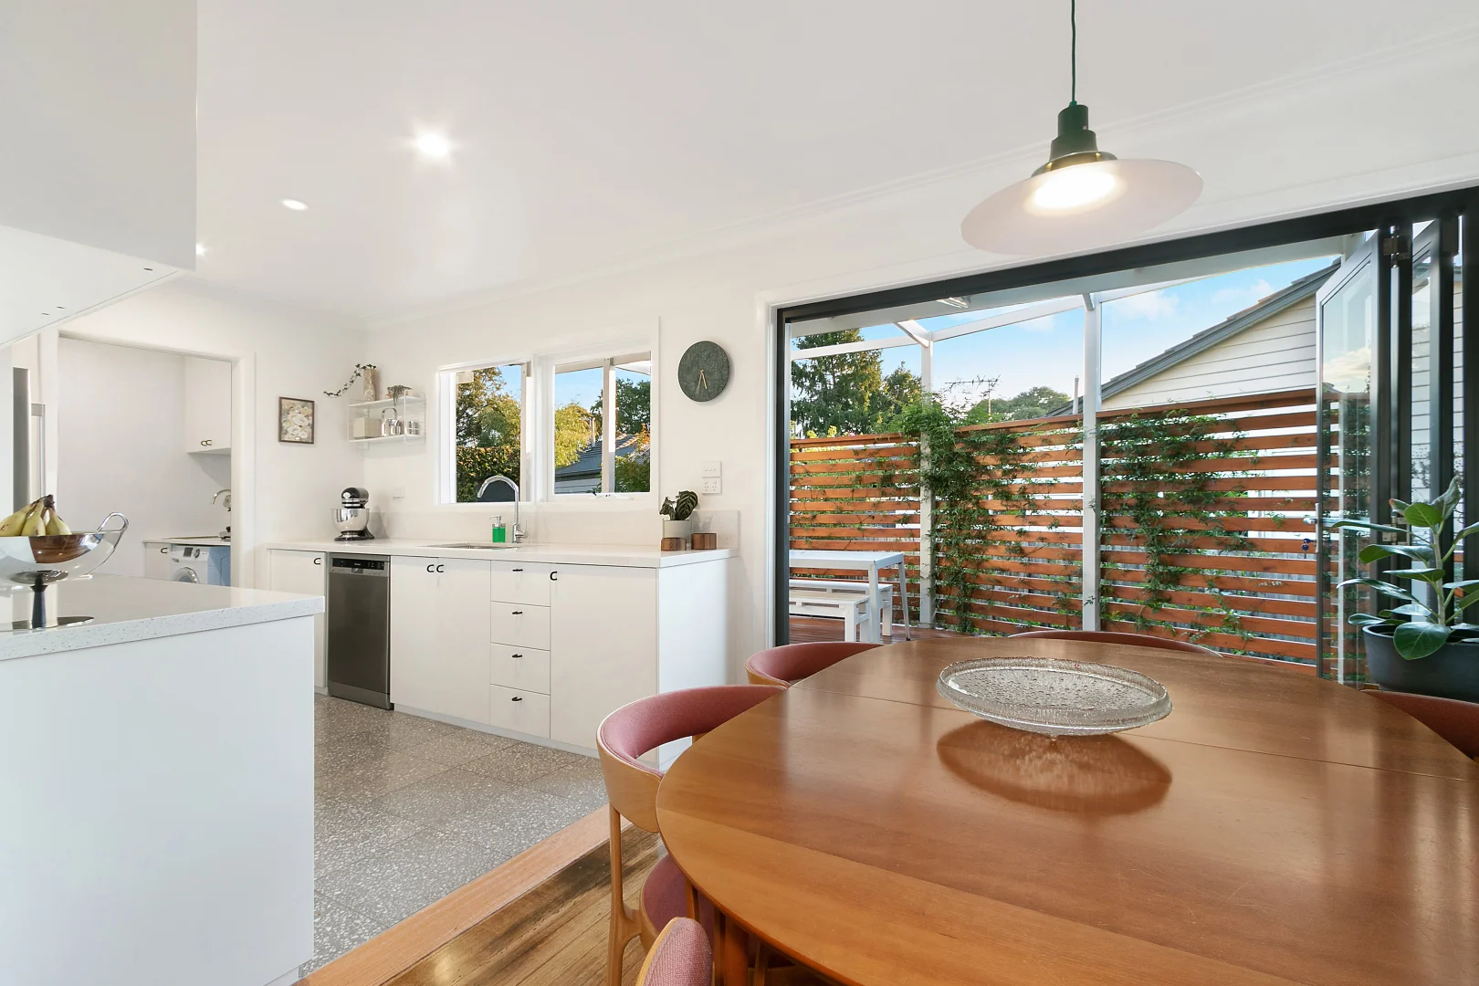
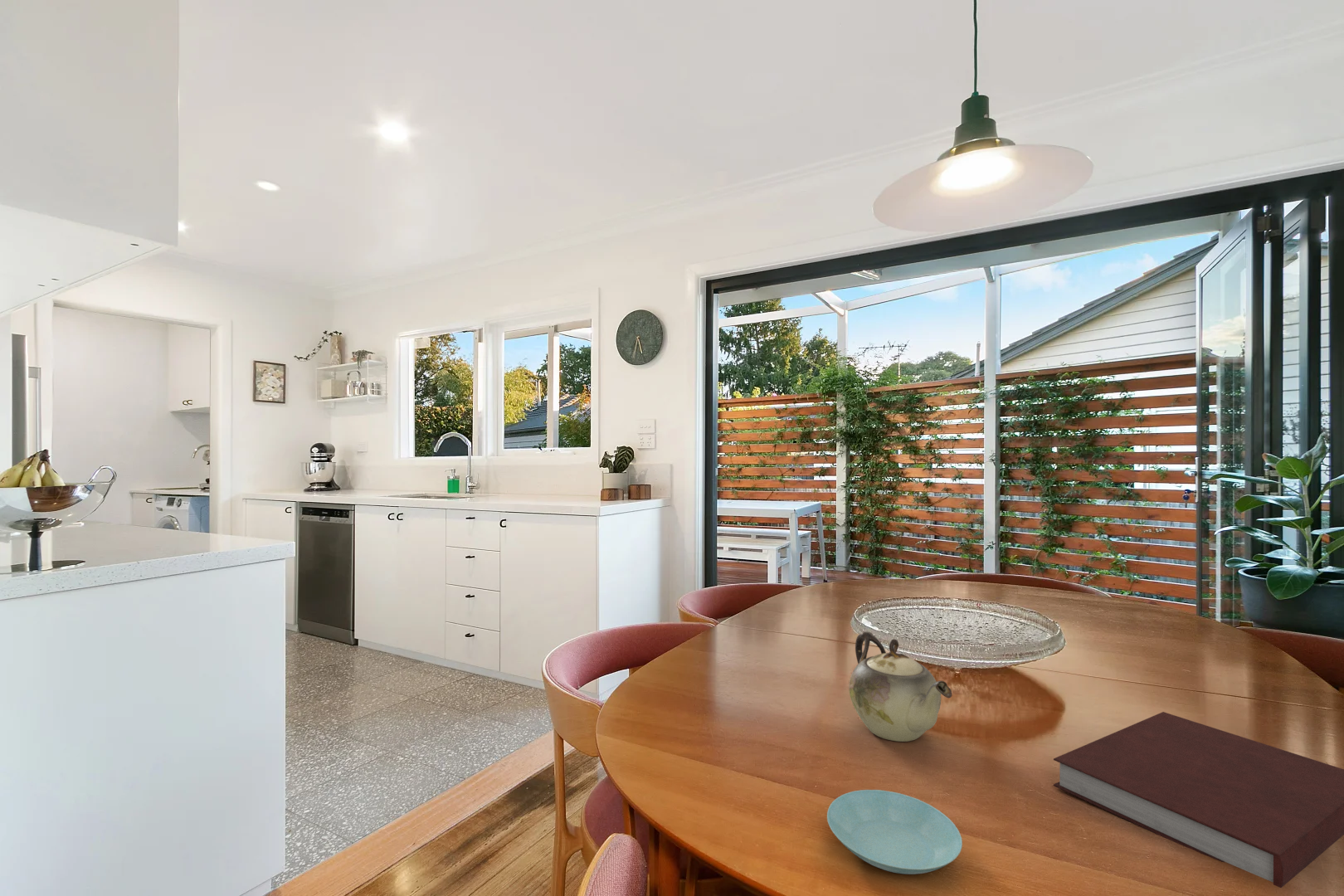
+ saucer (892, 836)
+ notebook (1210, 782)
+ teapot (898, 687)
